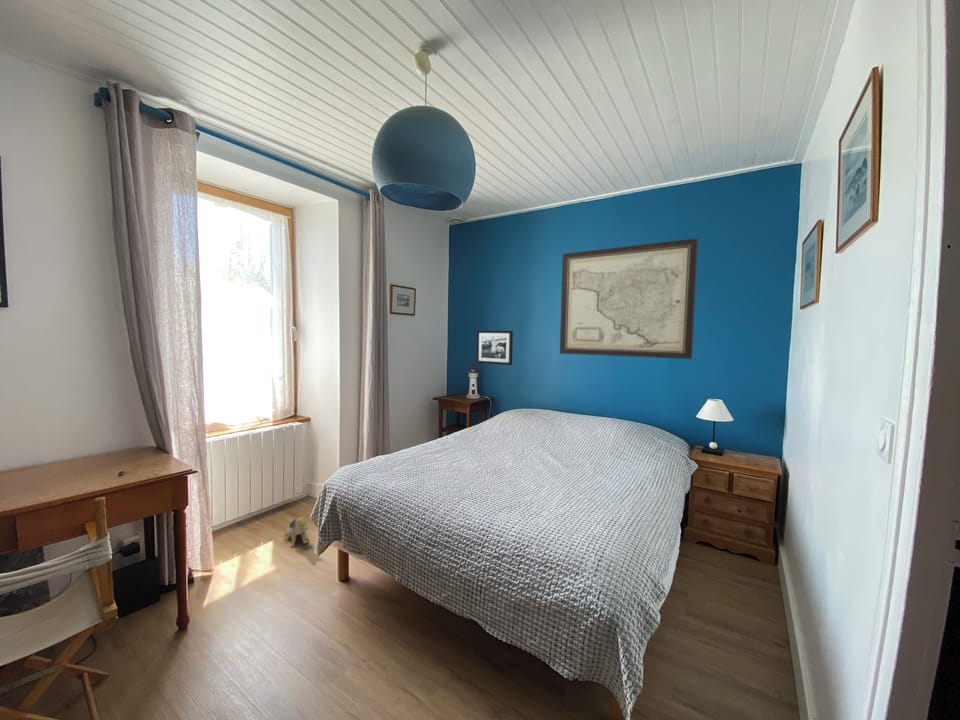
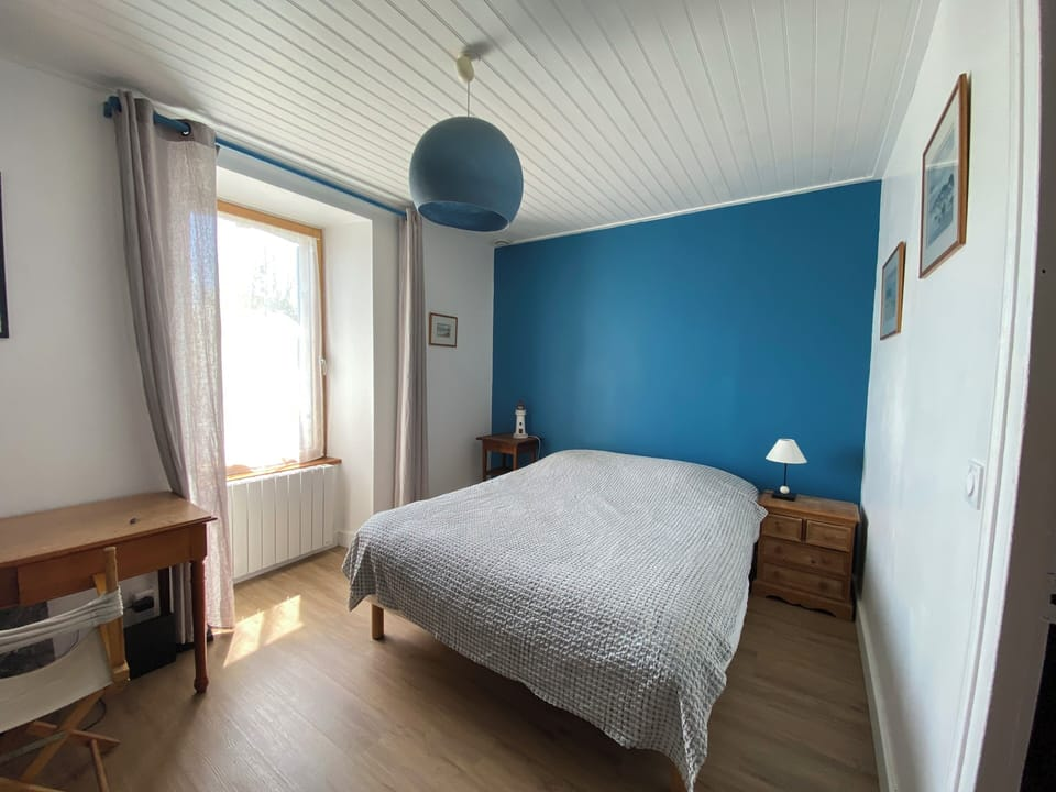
- wall art (621, 302)
- picture frame (494, 347)
- plush toy (295, 523)
